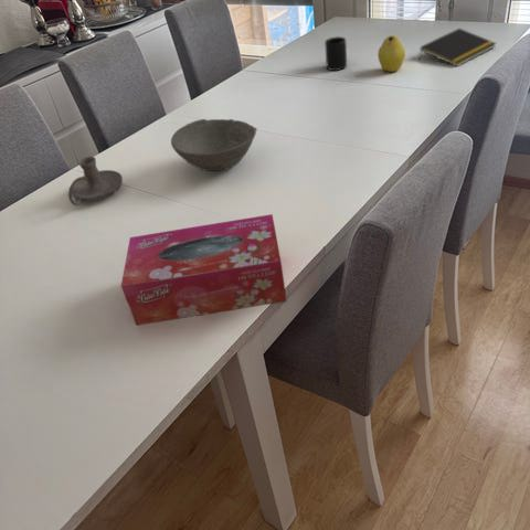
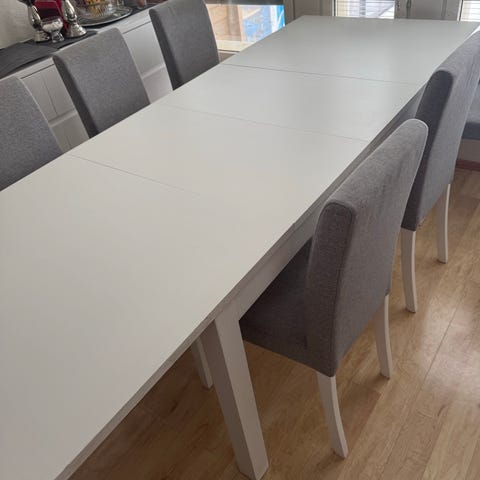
- bowl (216, 149)
- fruit (391, 53)
- candle holder (88, 179)
- tissue box (205, 268)
- notepad (458, 46)
- mug (337, 51)
